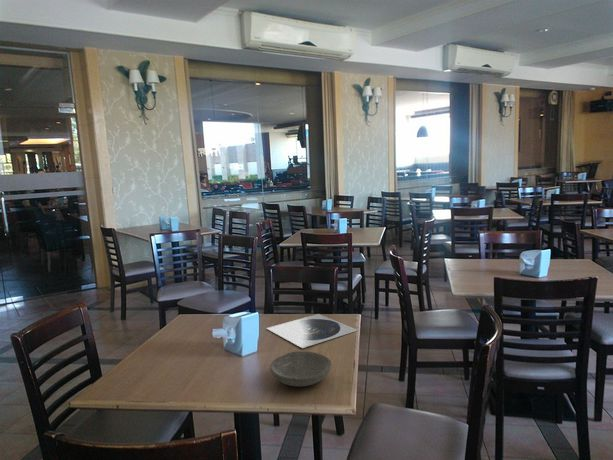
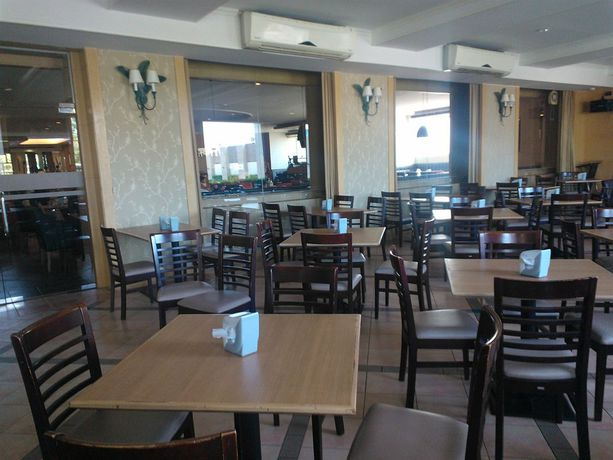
- bowl (301, 370)
- plate (311, 329)
